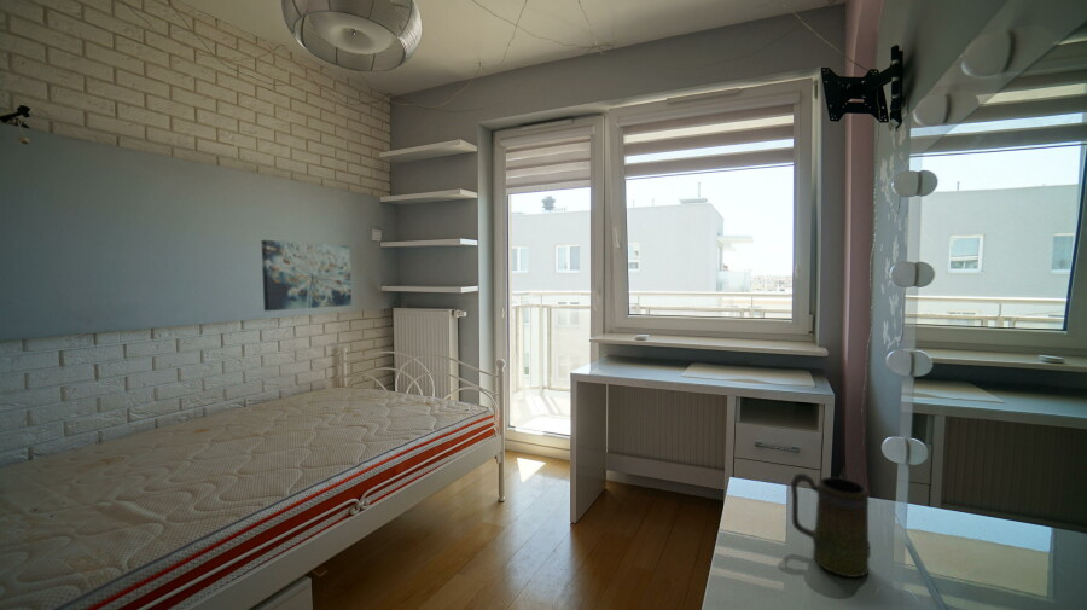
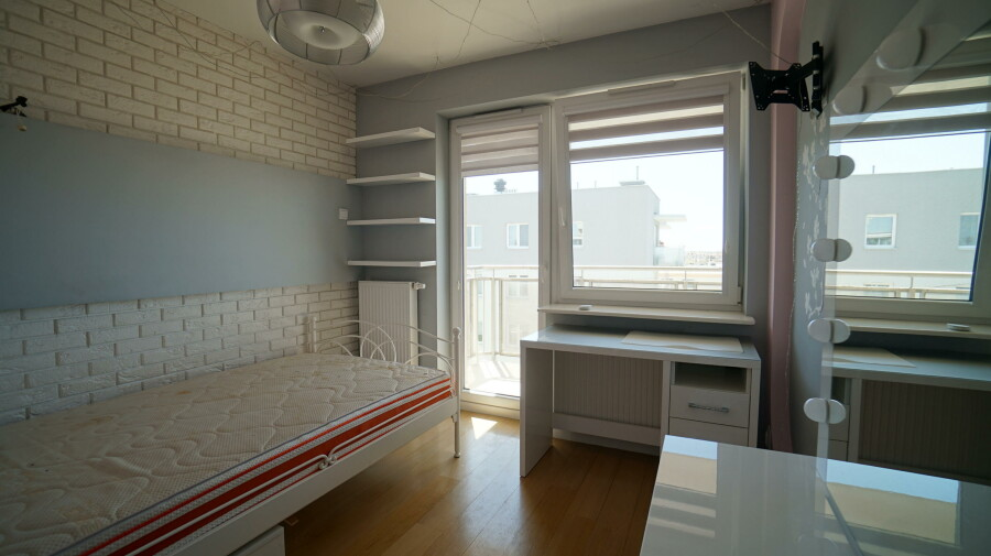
- wall art (310, 275)
- mug (829, 519)
